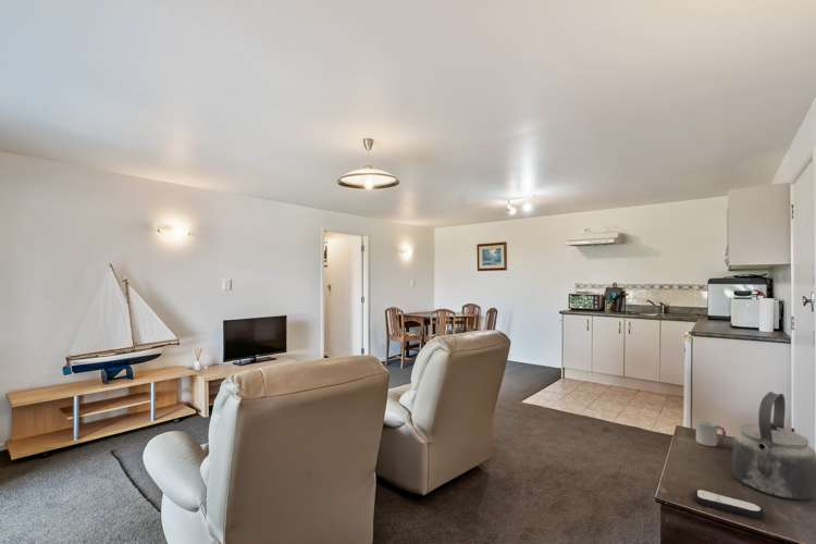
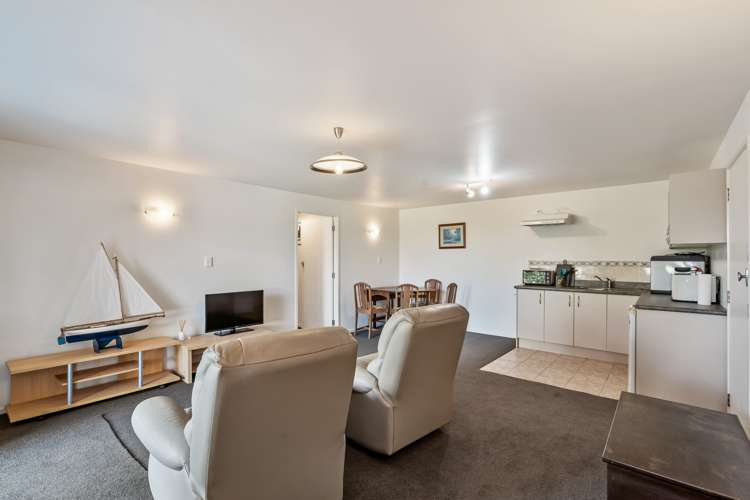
- cup (710, 433)
- remote control (727, 503)
- kettle (771, 441)
